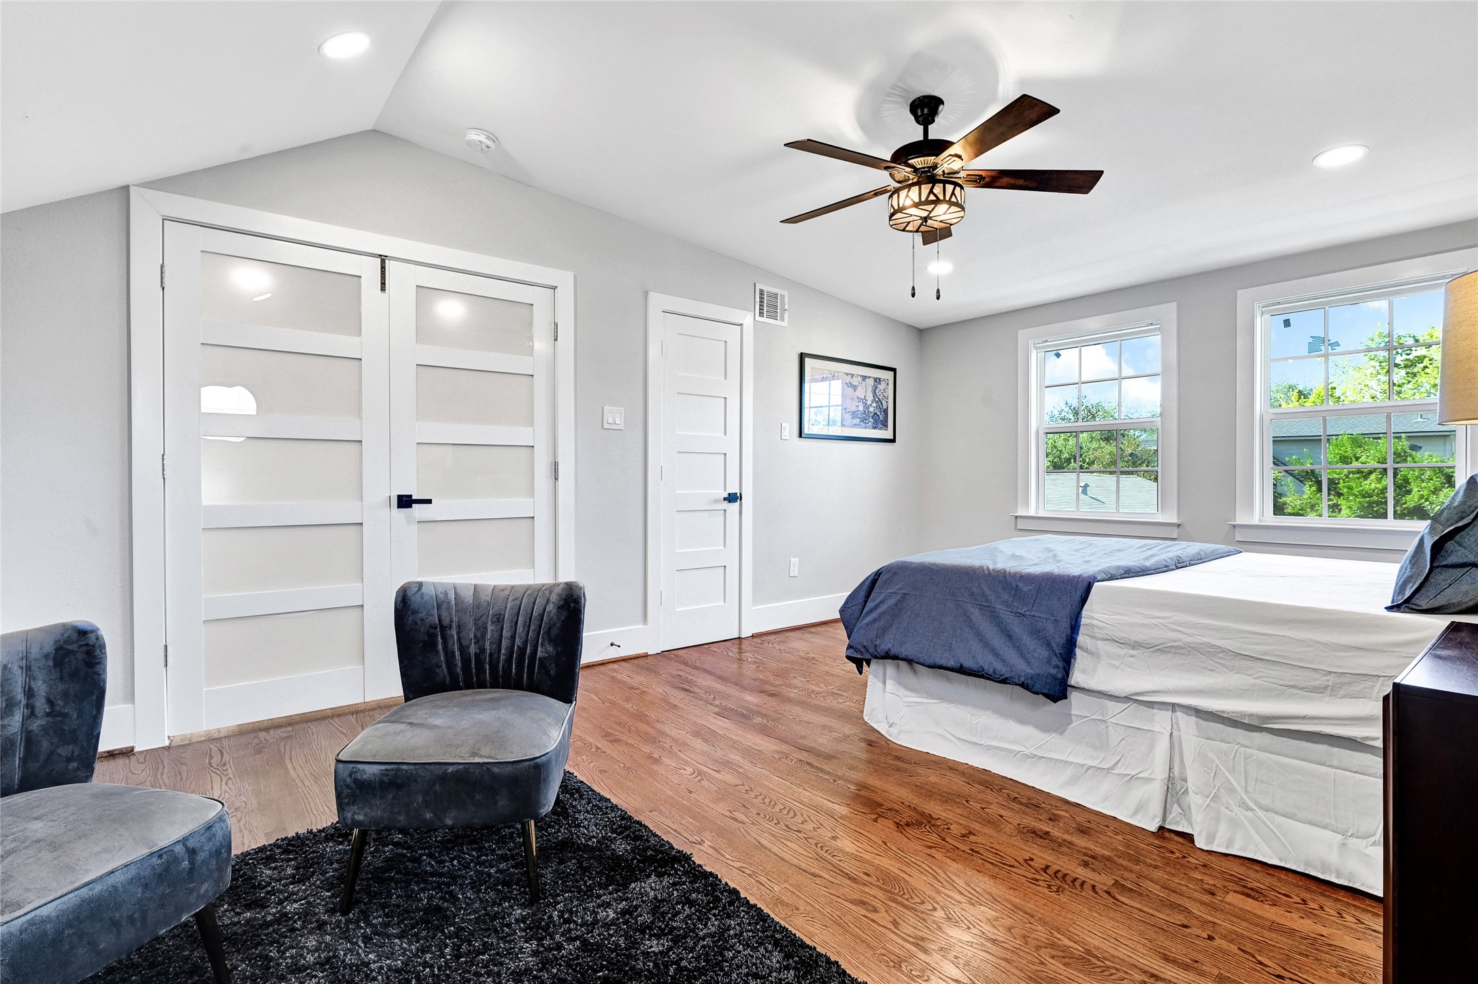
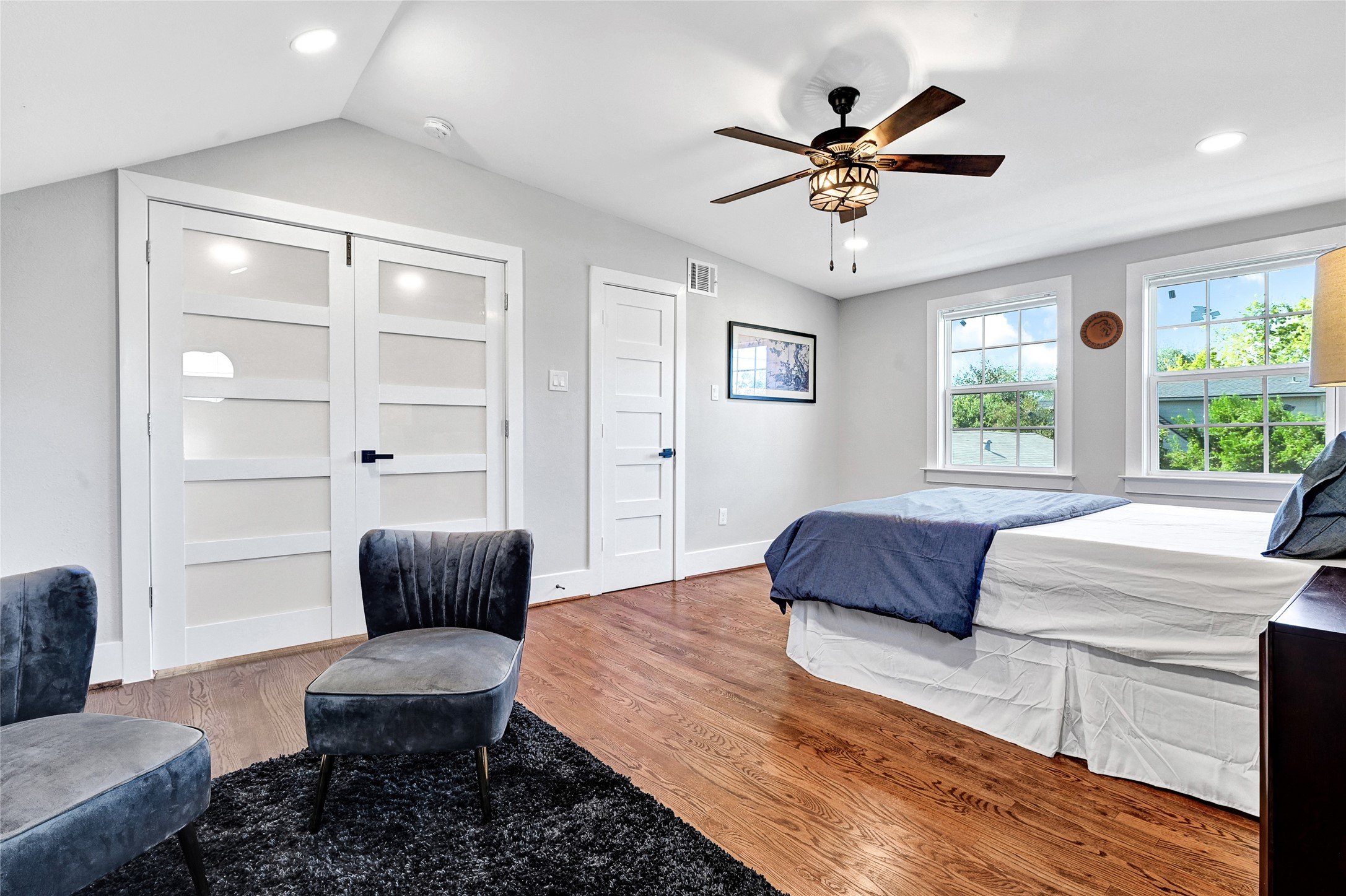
+ decorative plate (1101, 330)
